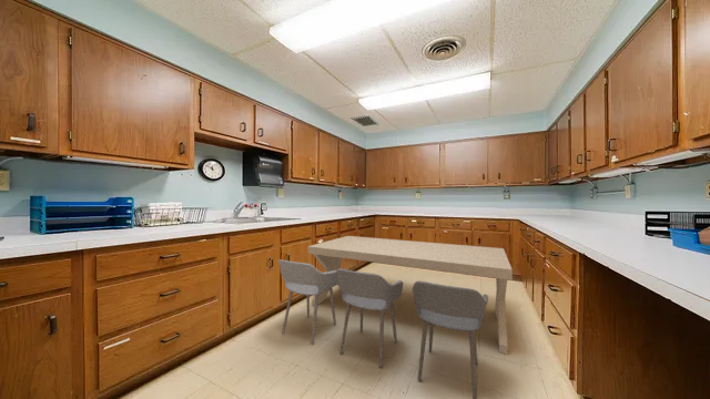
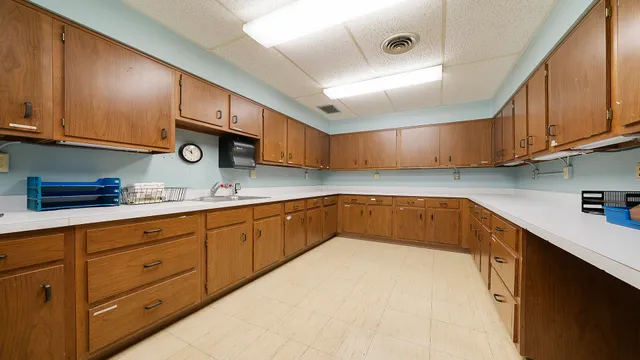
- dining table (394, 286)
